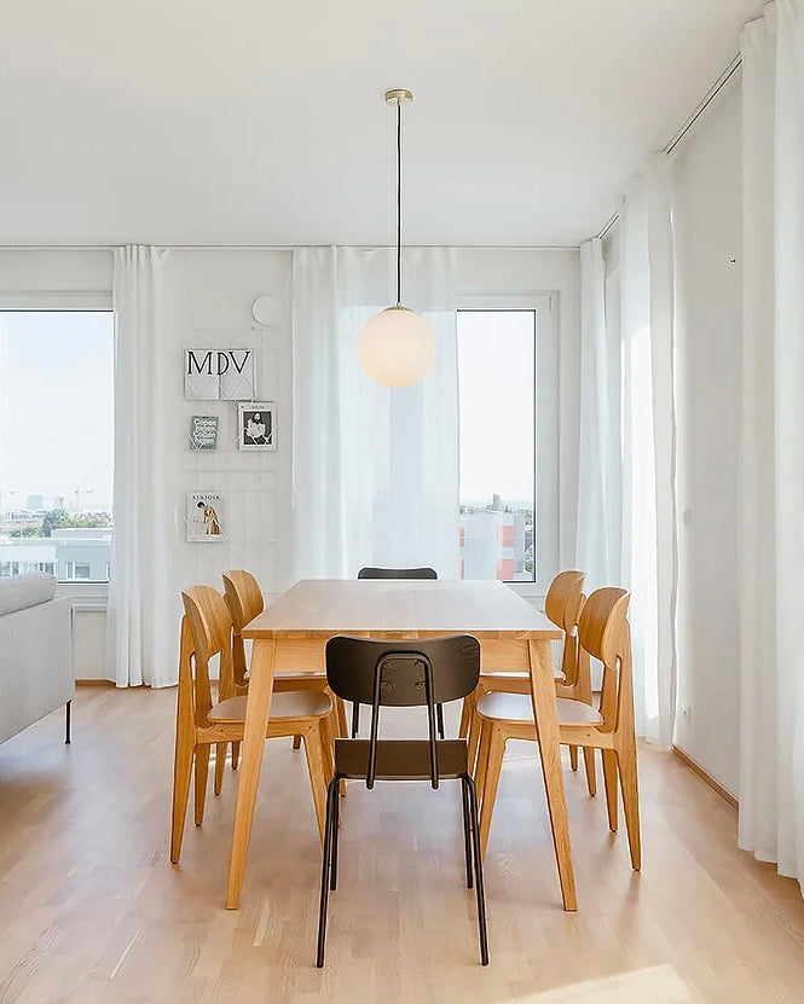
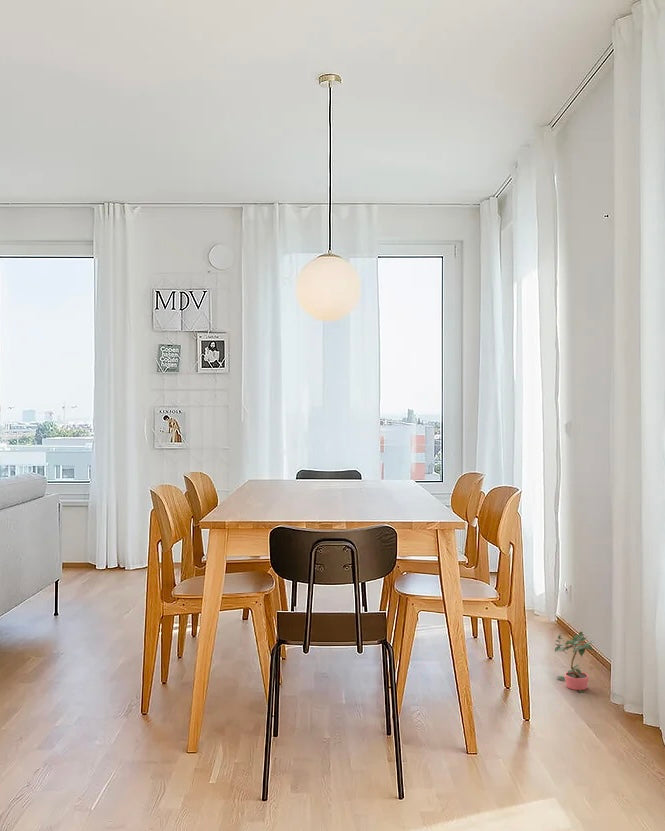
+ potted plant (573, 656)
